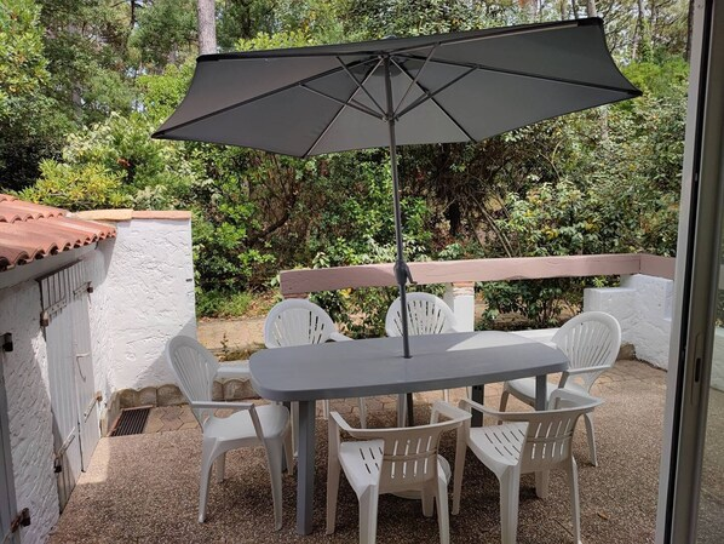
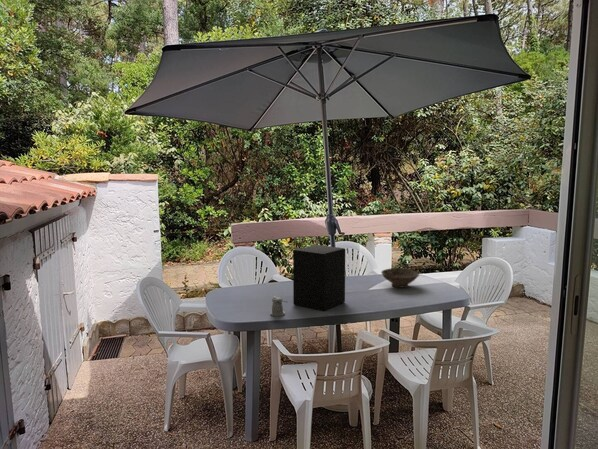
+ speaker (319, 276)
+ bowl (399, 278)
+ pepper shaker (278, 305)
